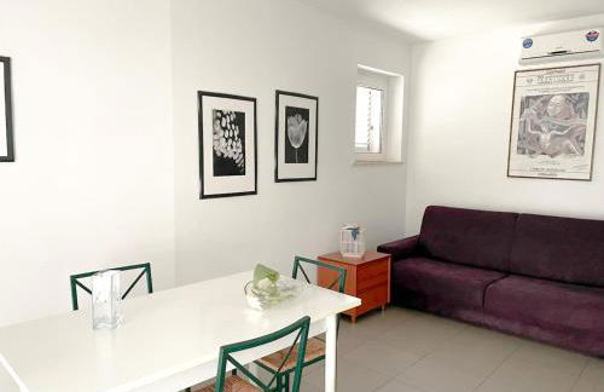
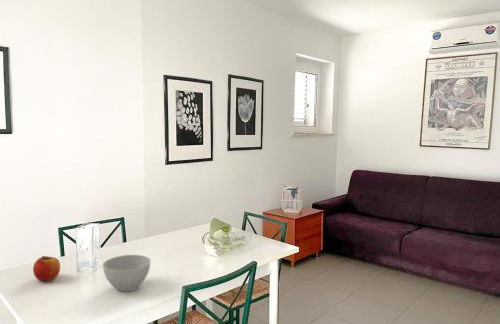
+ apple (47, 267)
+ bowl (127, 274)
